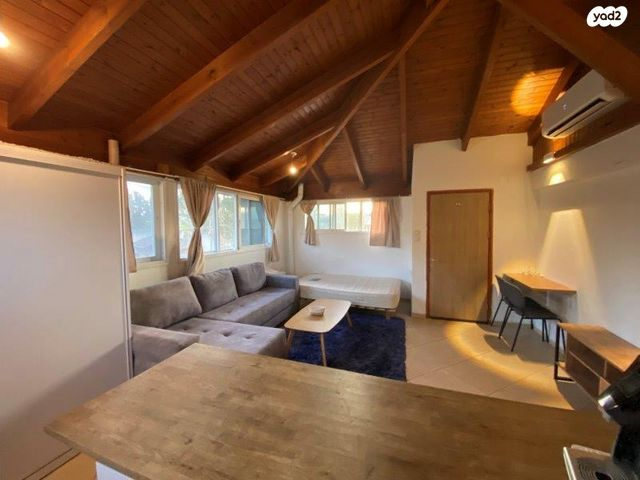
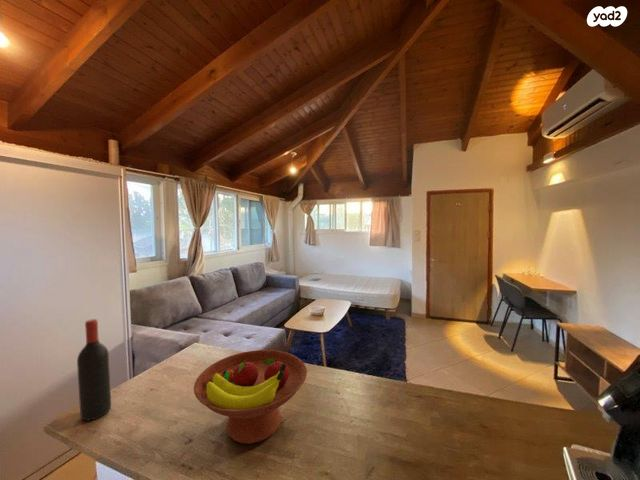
+ fruit bowl (253, 389)
+ wine bottle (93, 367)
